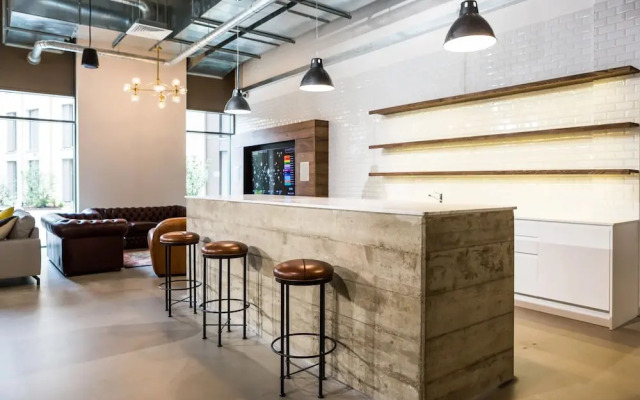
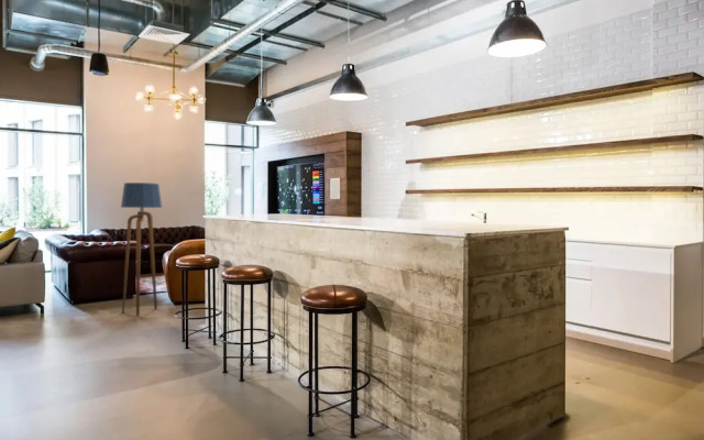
+ floor lamp (140, 248)
